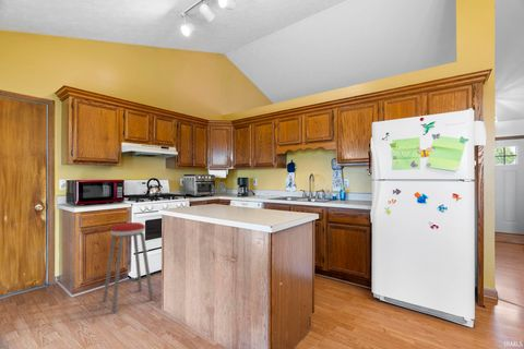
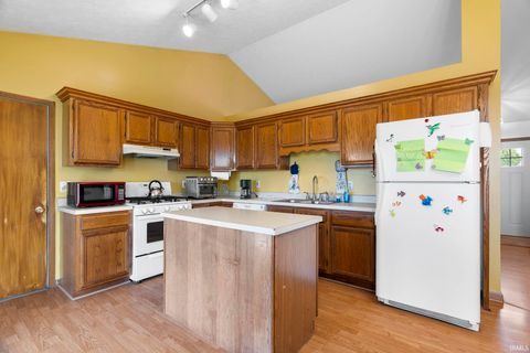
- music stool (120, 261)
